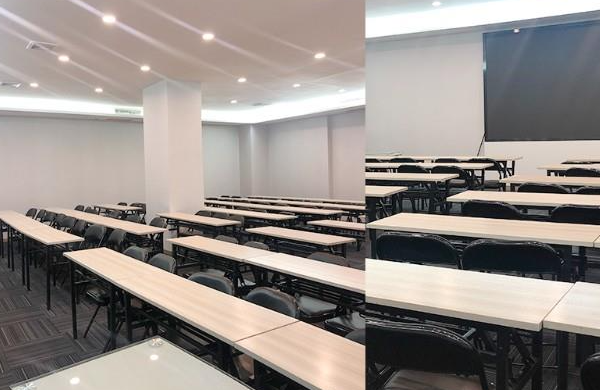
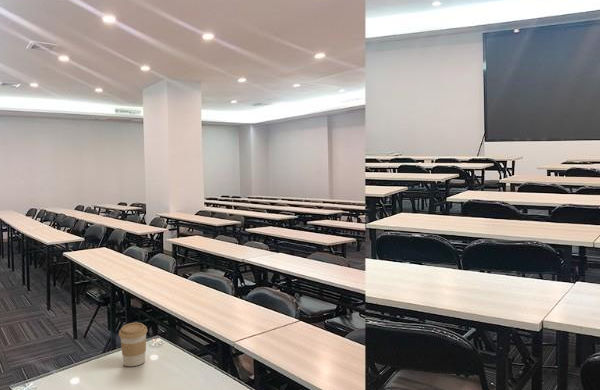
+ coffee cup (133, 343)
